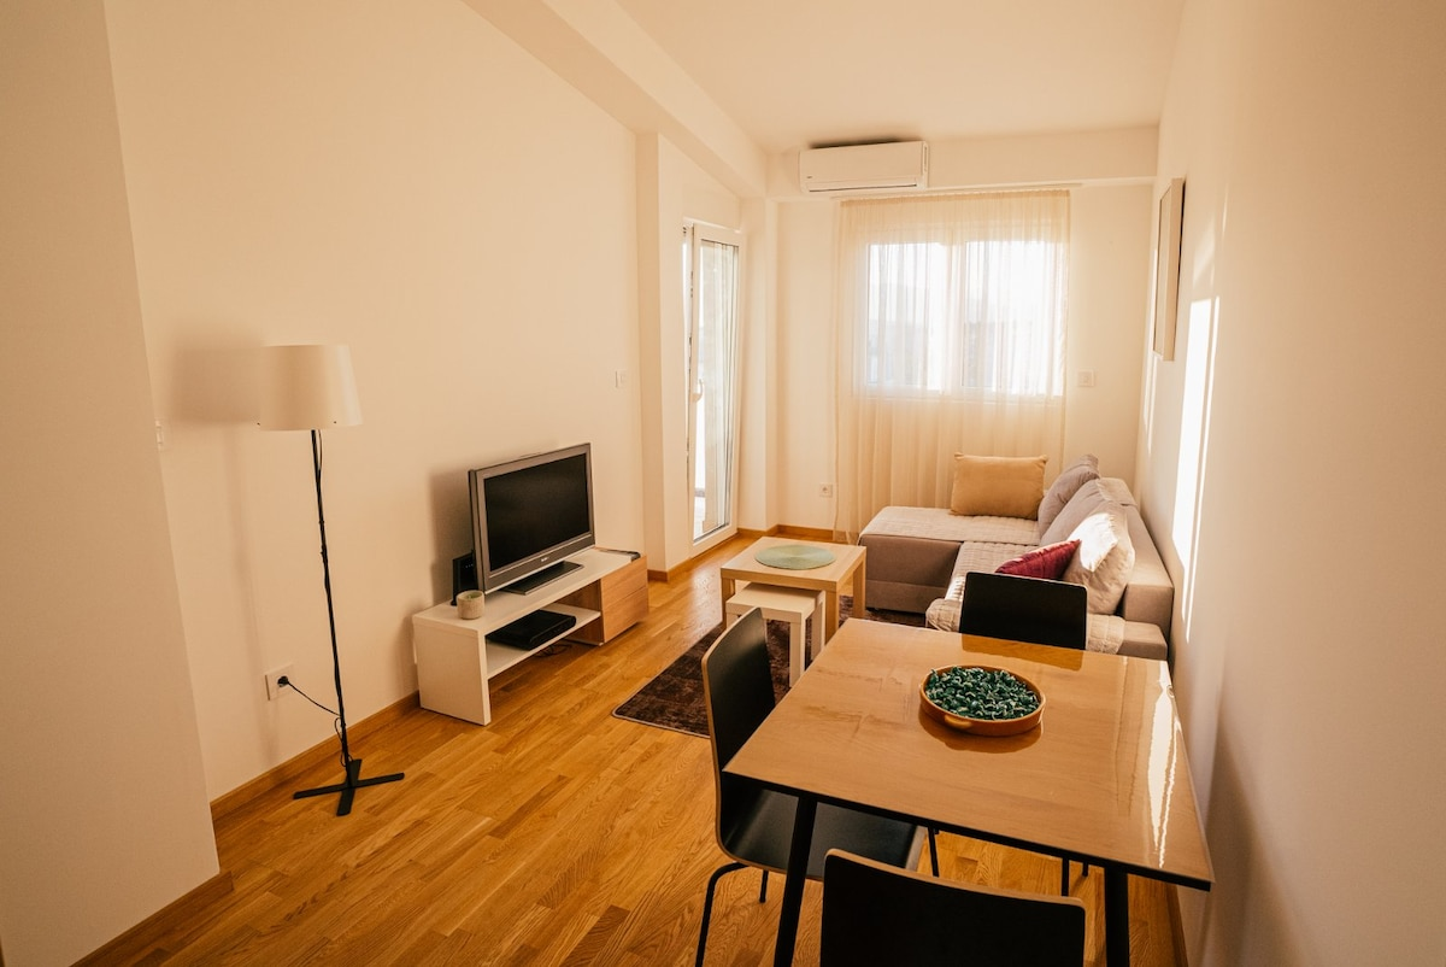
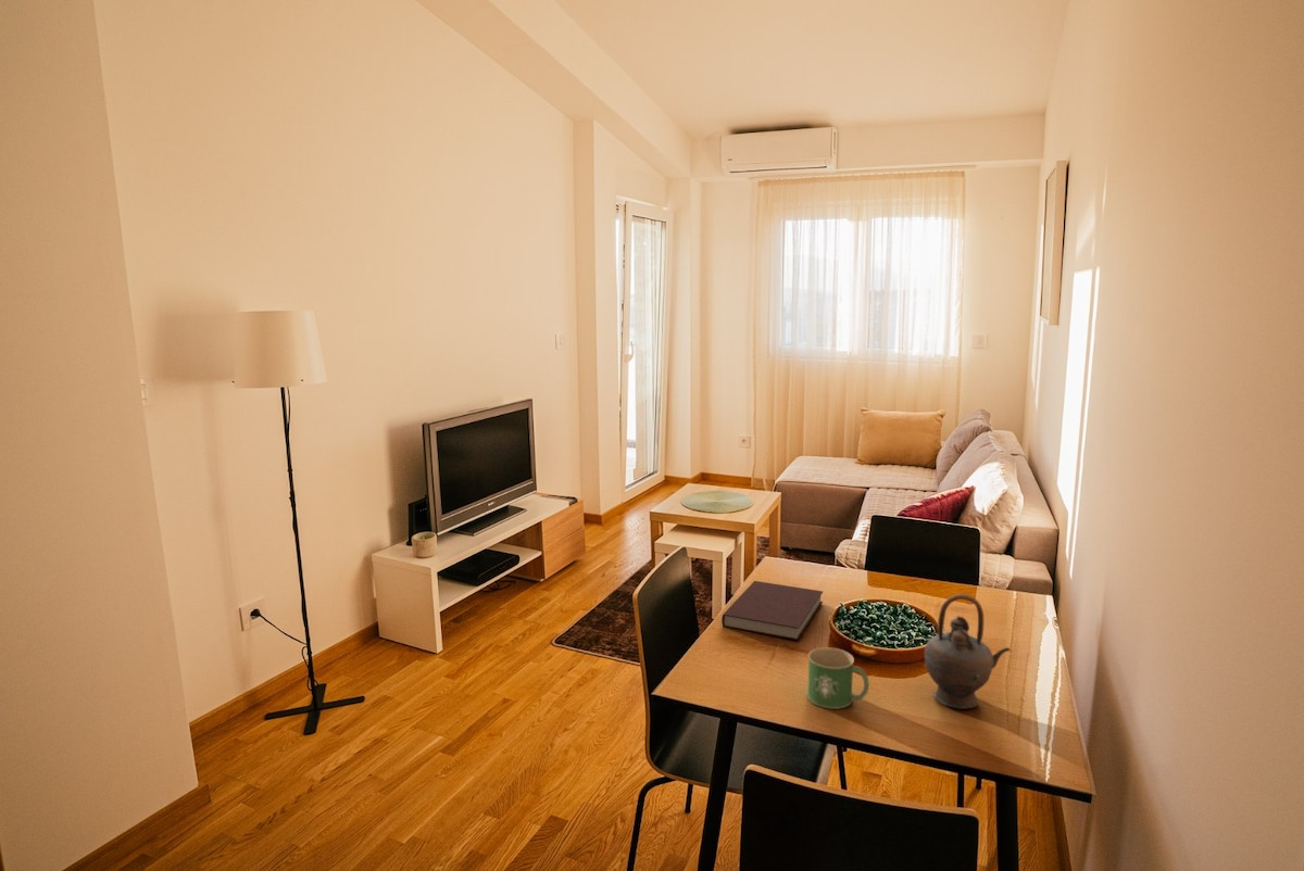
+ teapot (966, 649)
+ notebook (774, 607)
+ mug (838, 679)
